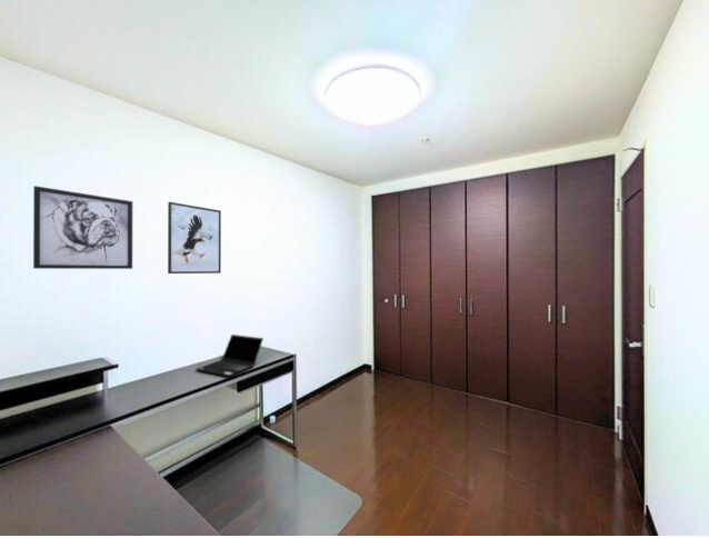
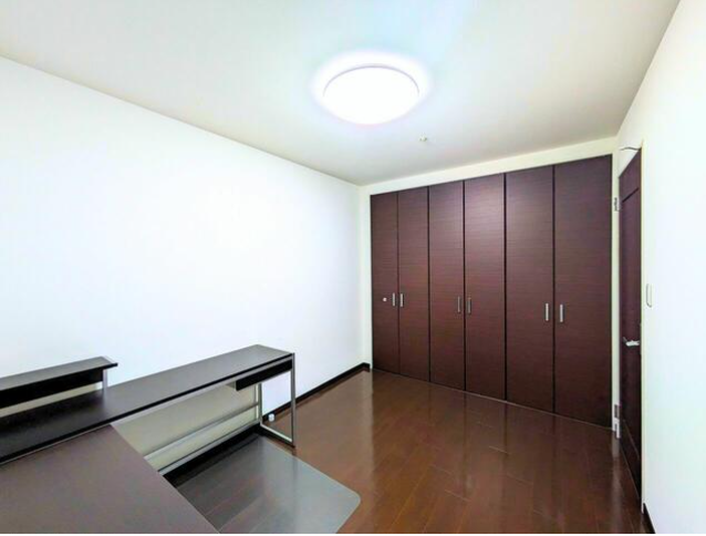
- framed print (196, 239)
- wall art (88, 231)
- laptop computer (230, 353)
